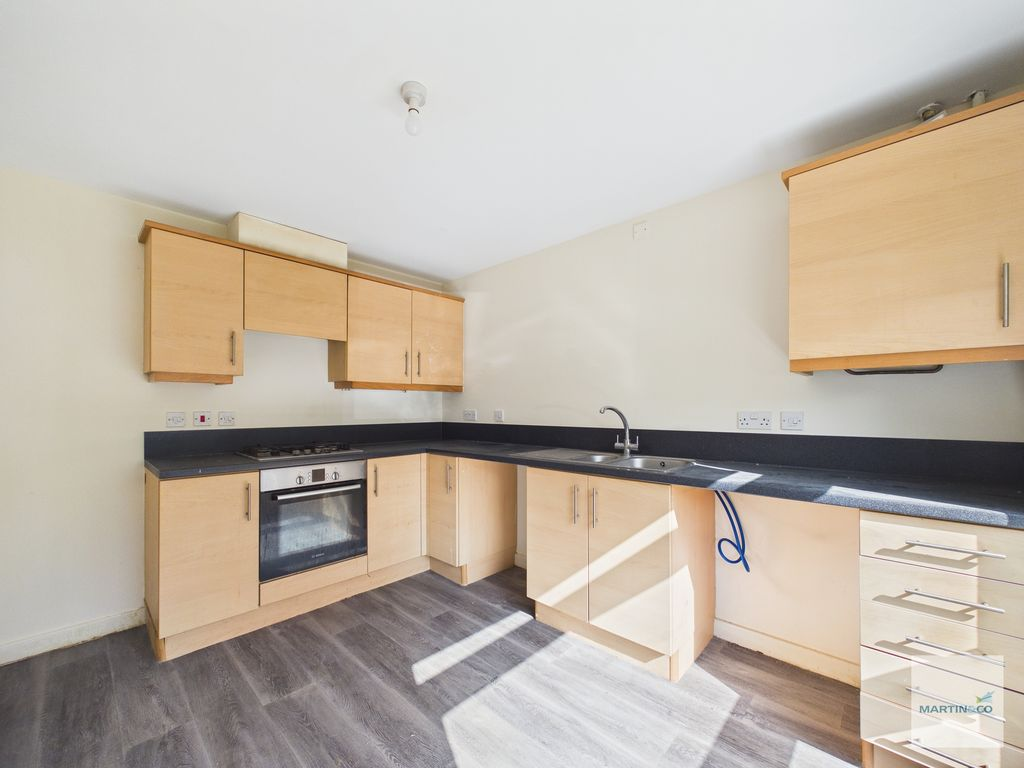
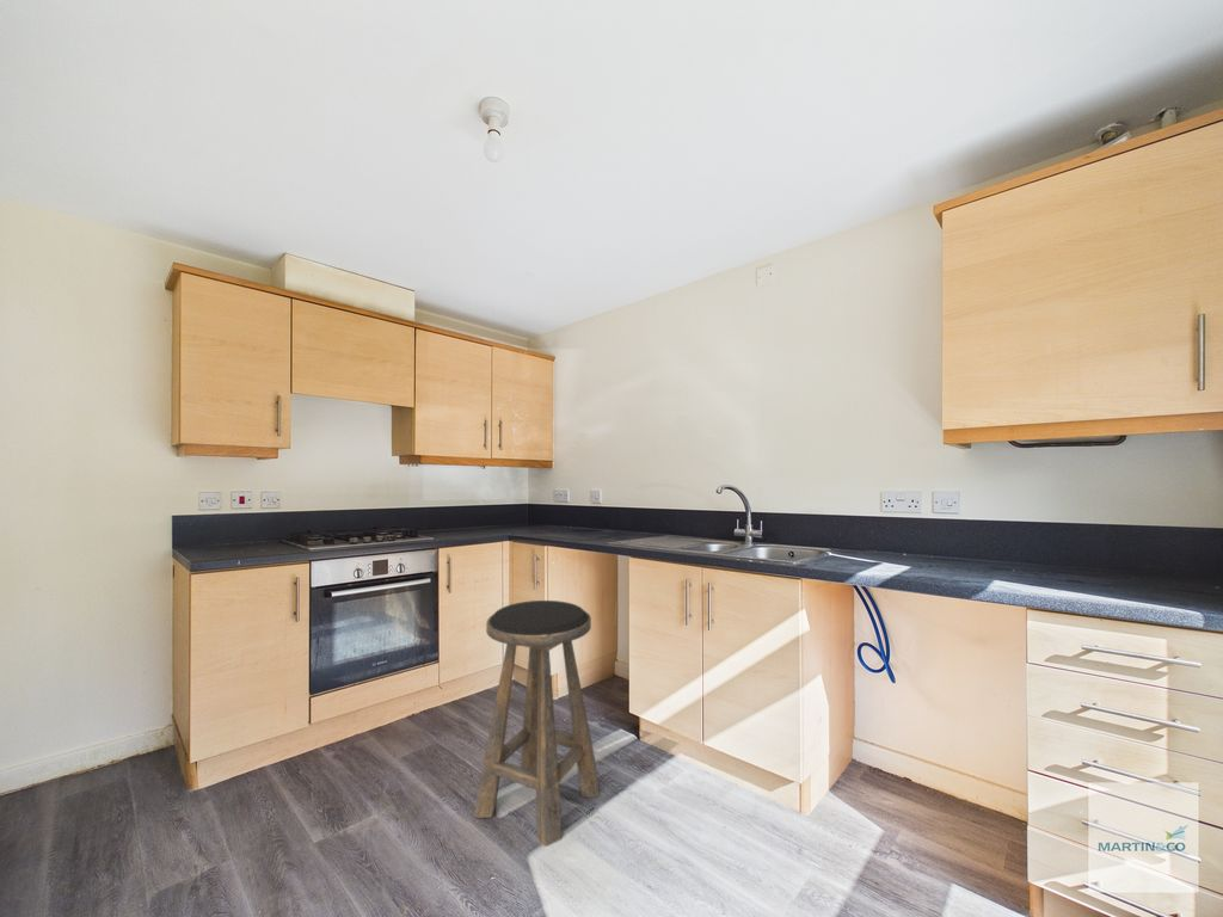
+ stool (539, 707)
